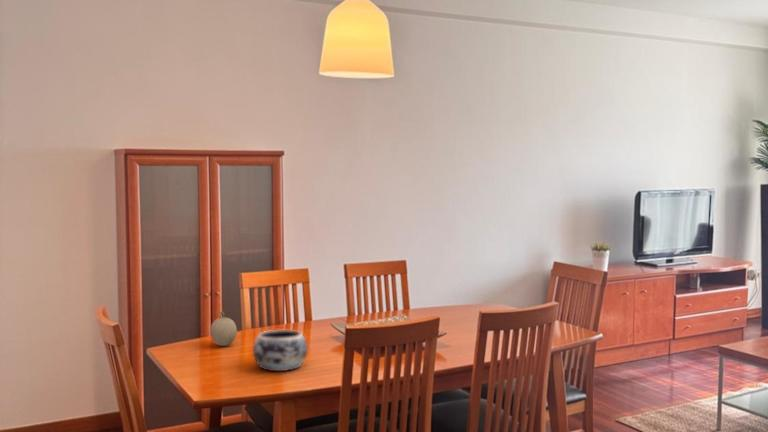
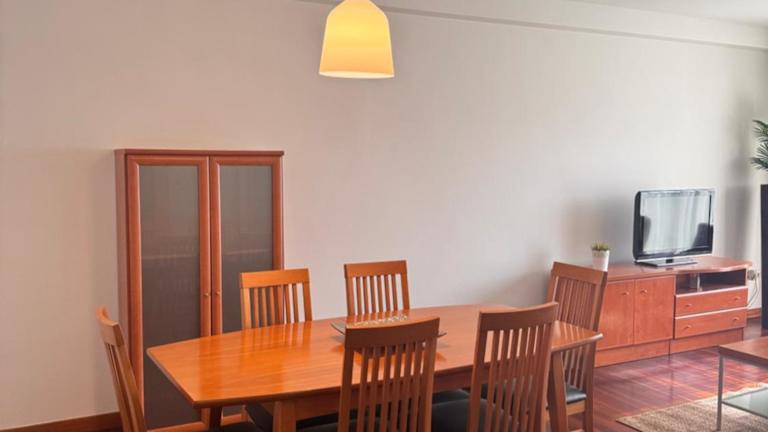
- decorative bowl (280, 350)
- fruit (223, 327)
